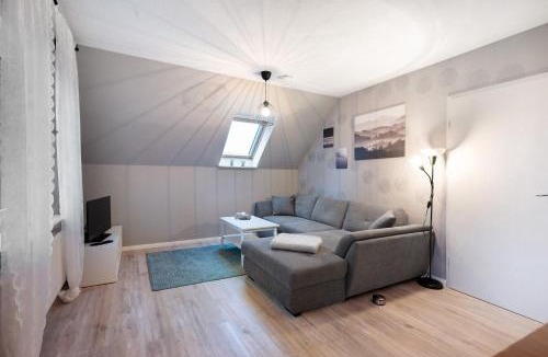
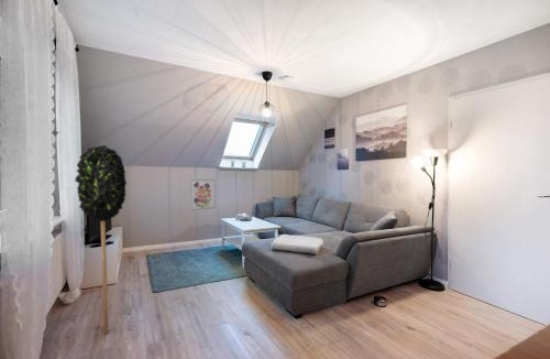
+ wall art (202, 194)
+ decorative plant (103, 240)
